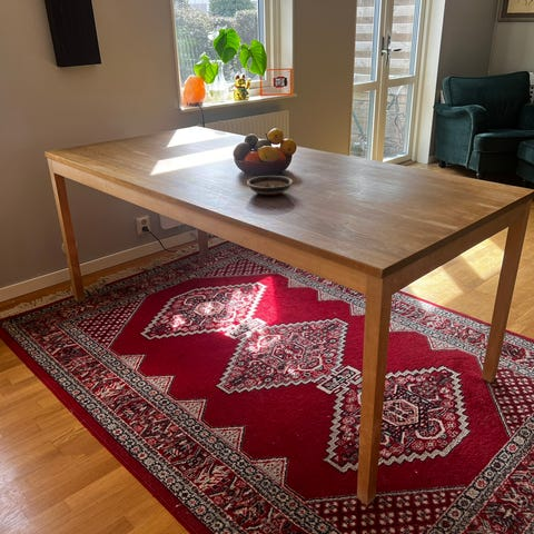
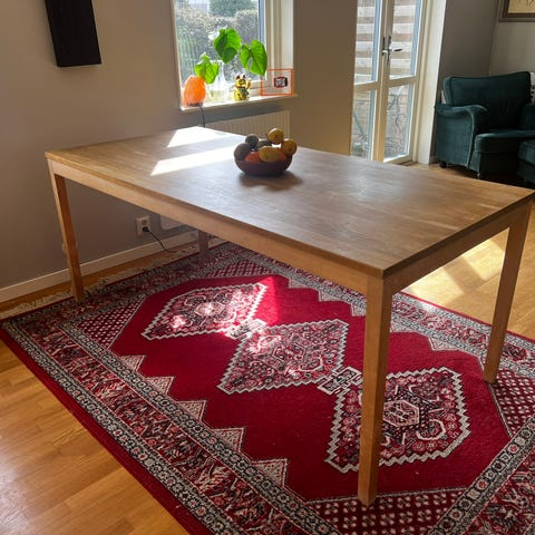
- saucer (269, 186)
